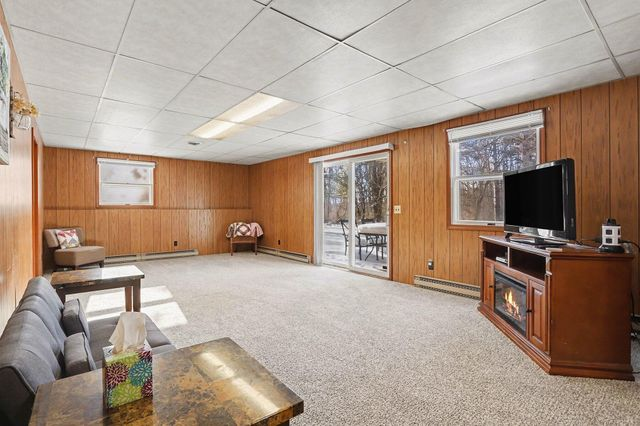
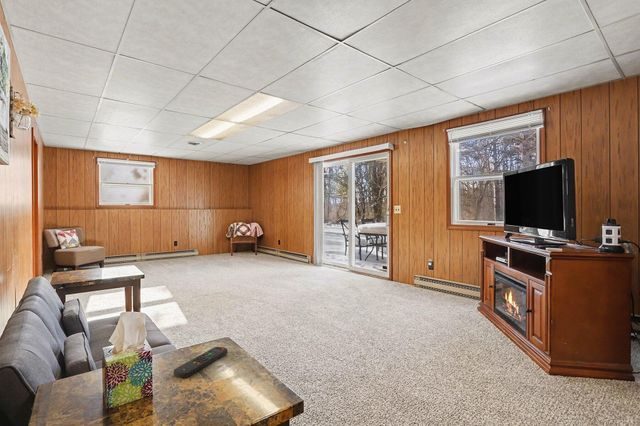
+ remote control (202, 360)
